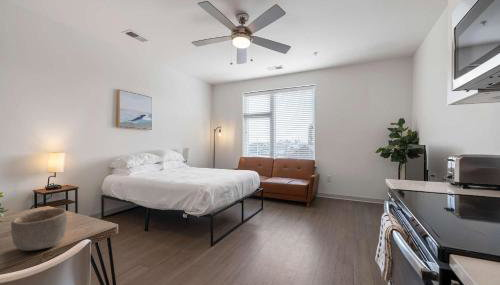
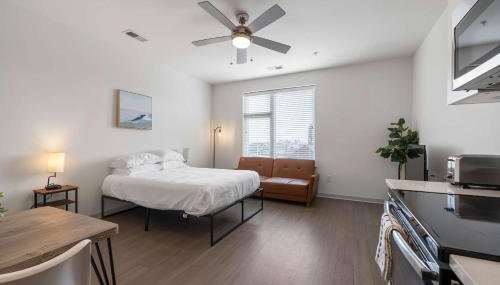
- bowl (40, 230)
